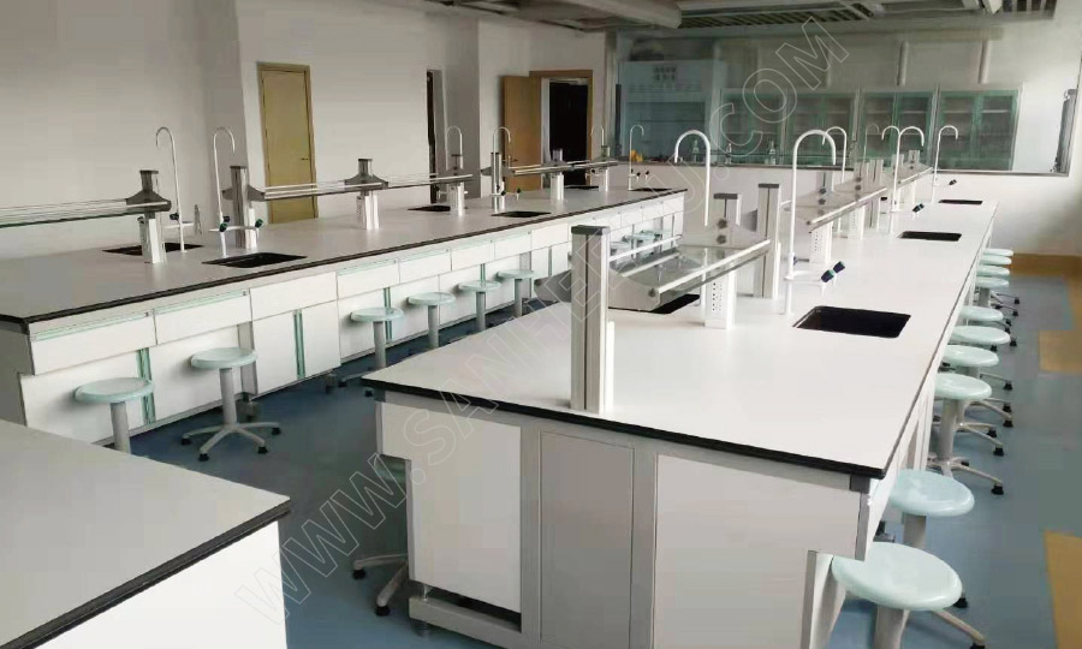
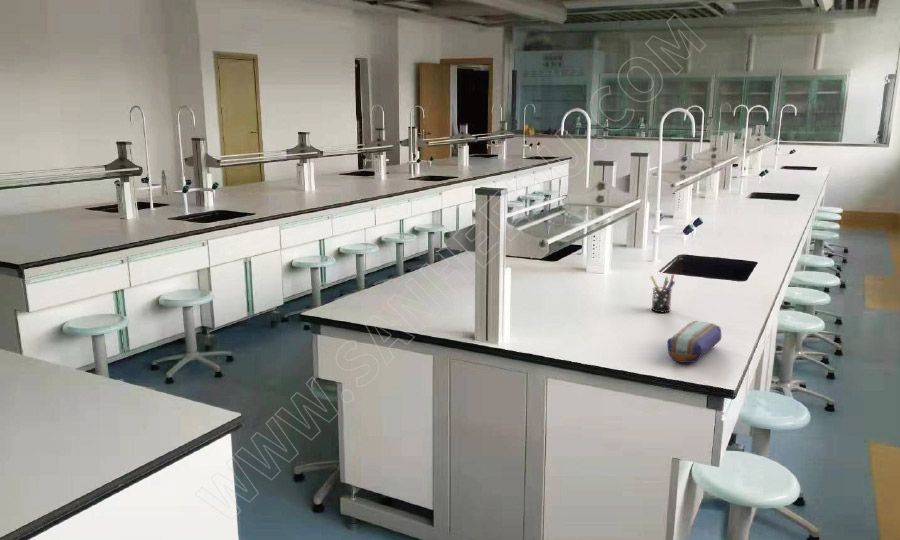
+ pen holder (663, 291)
+ pencil case (695, 340)
